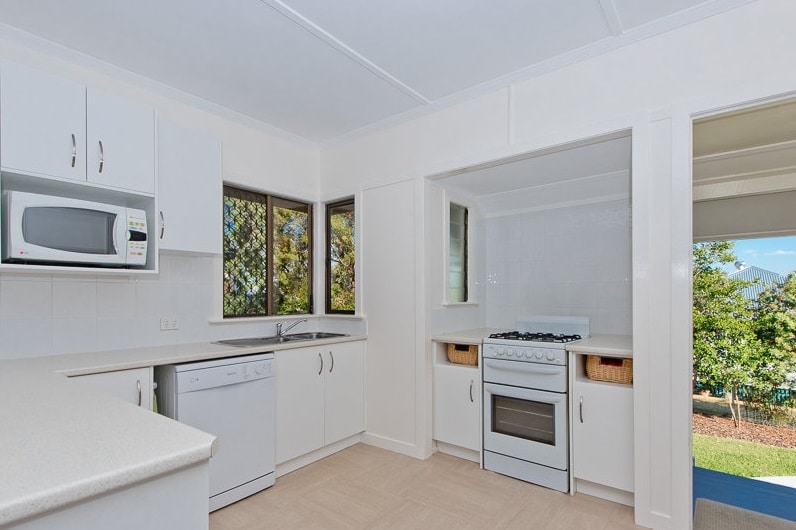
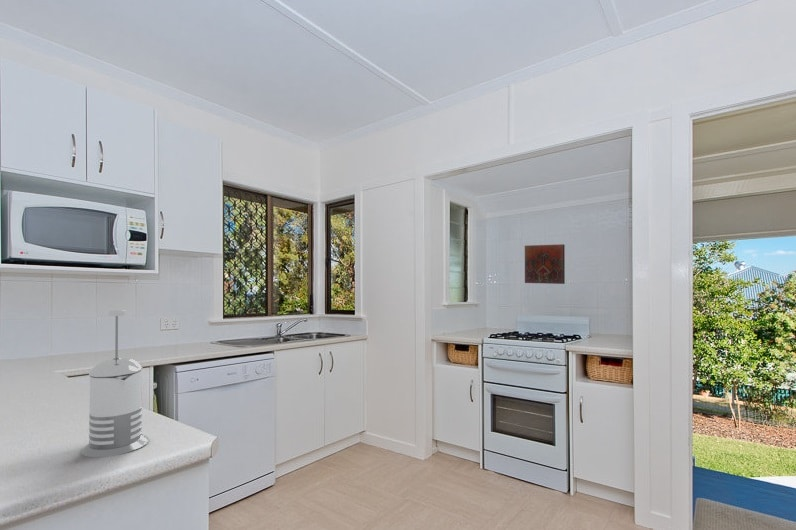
+ french press (114, 376)
+ decorative tile (544, 264)
